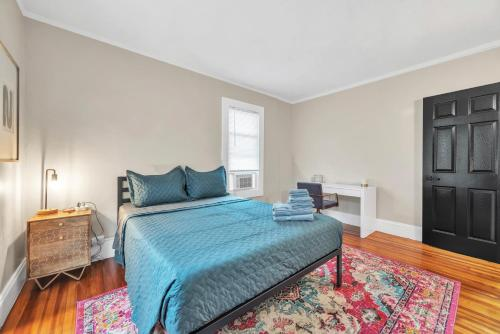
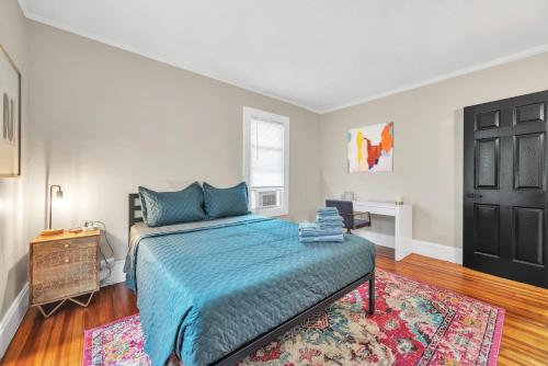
+ wall art (368, 149)
